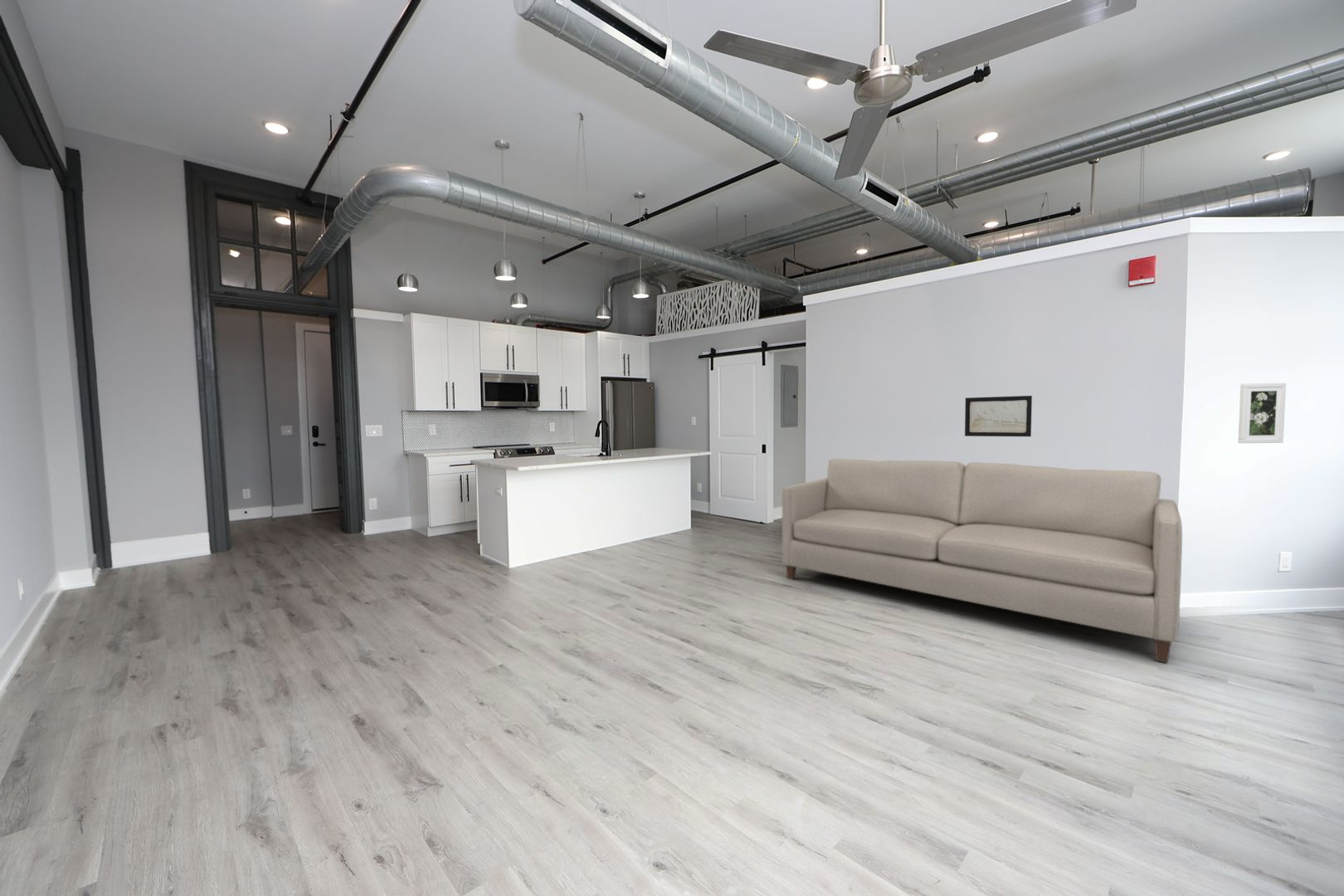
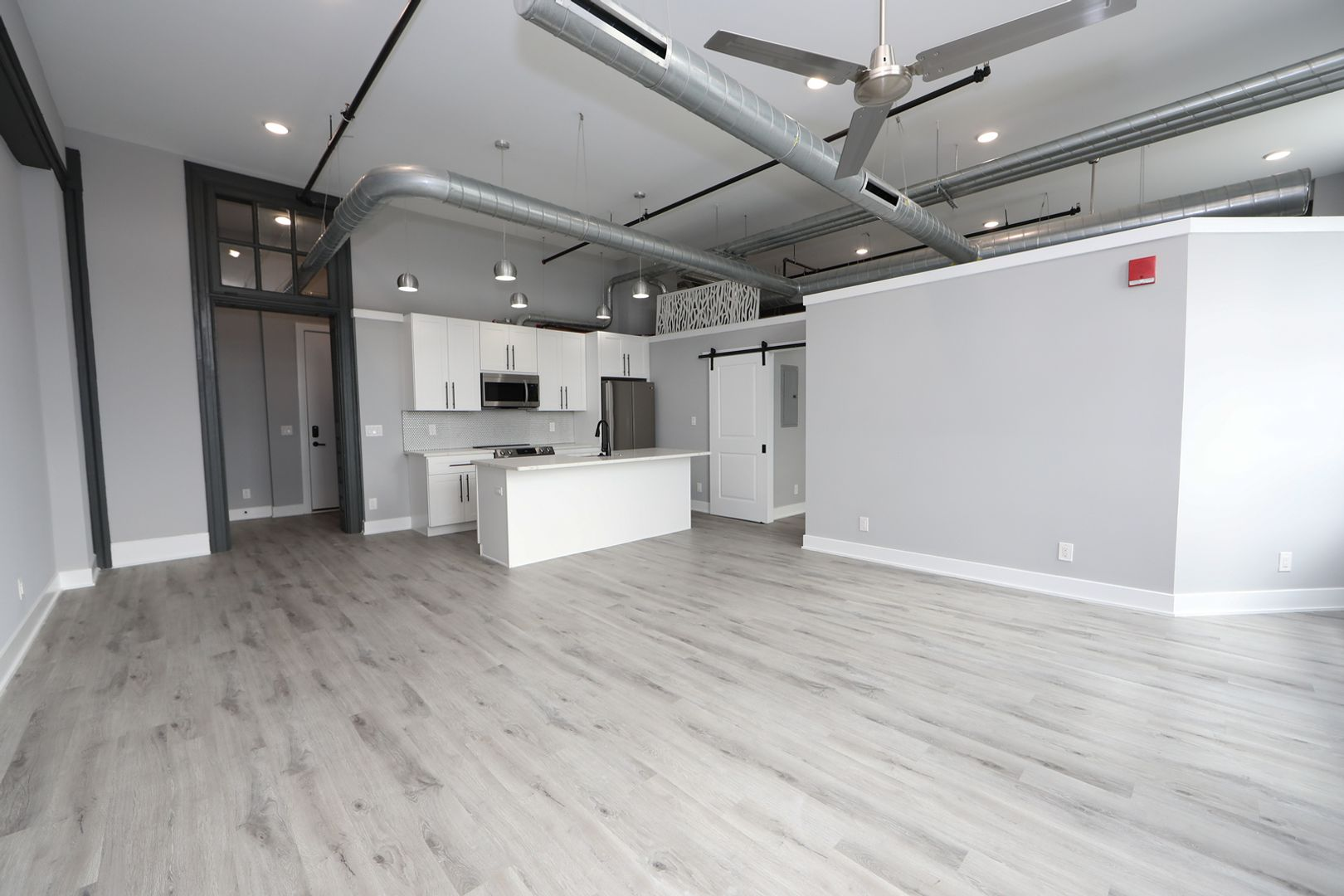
- sofa (953, 530)
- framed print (1262, 413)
- wall art (996, 416)
